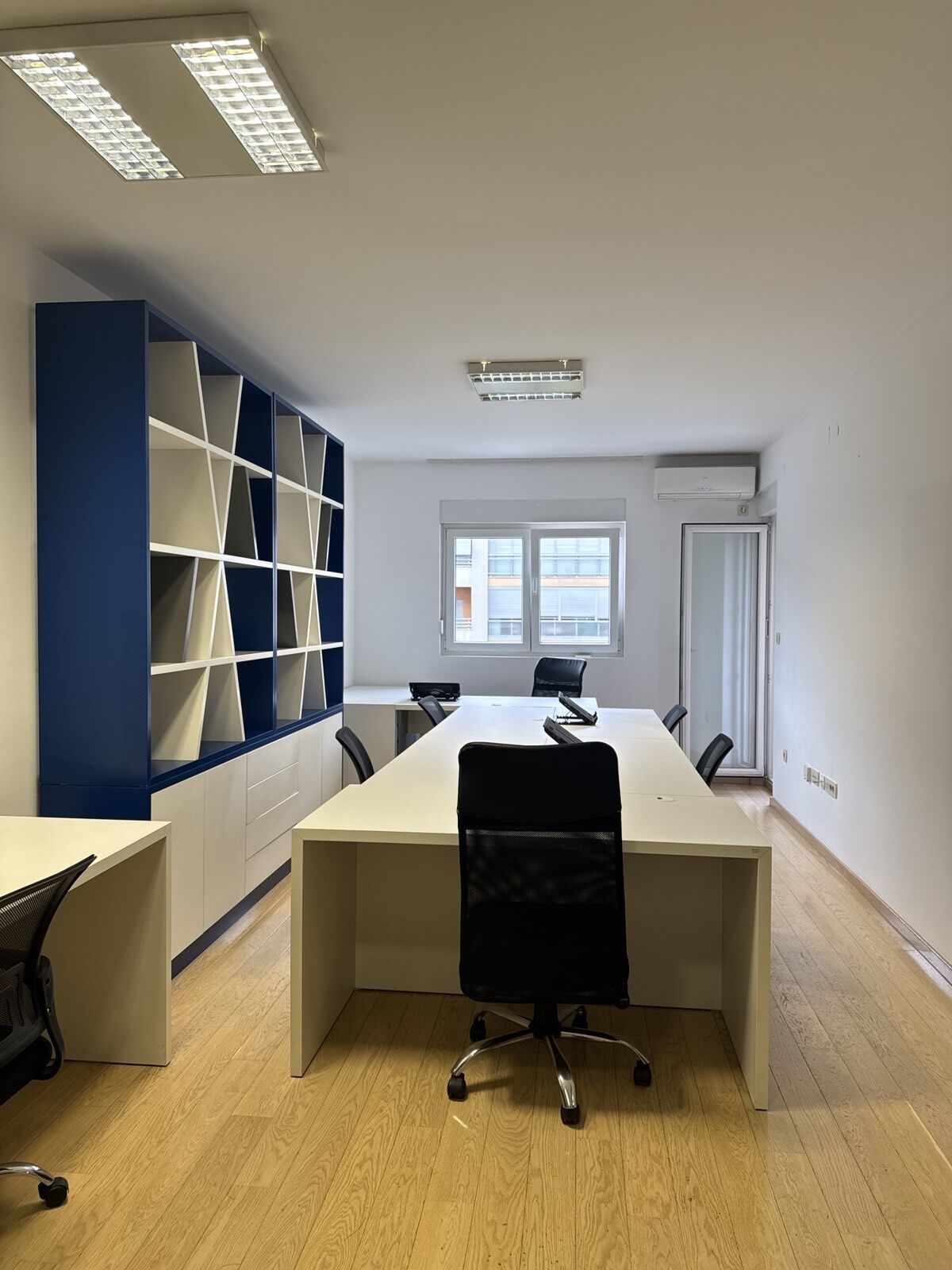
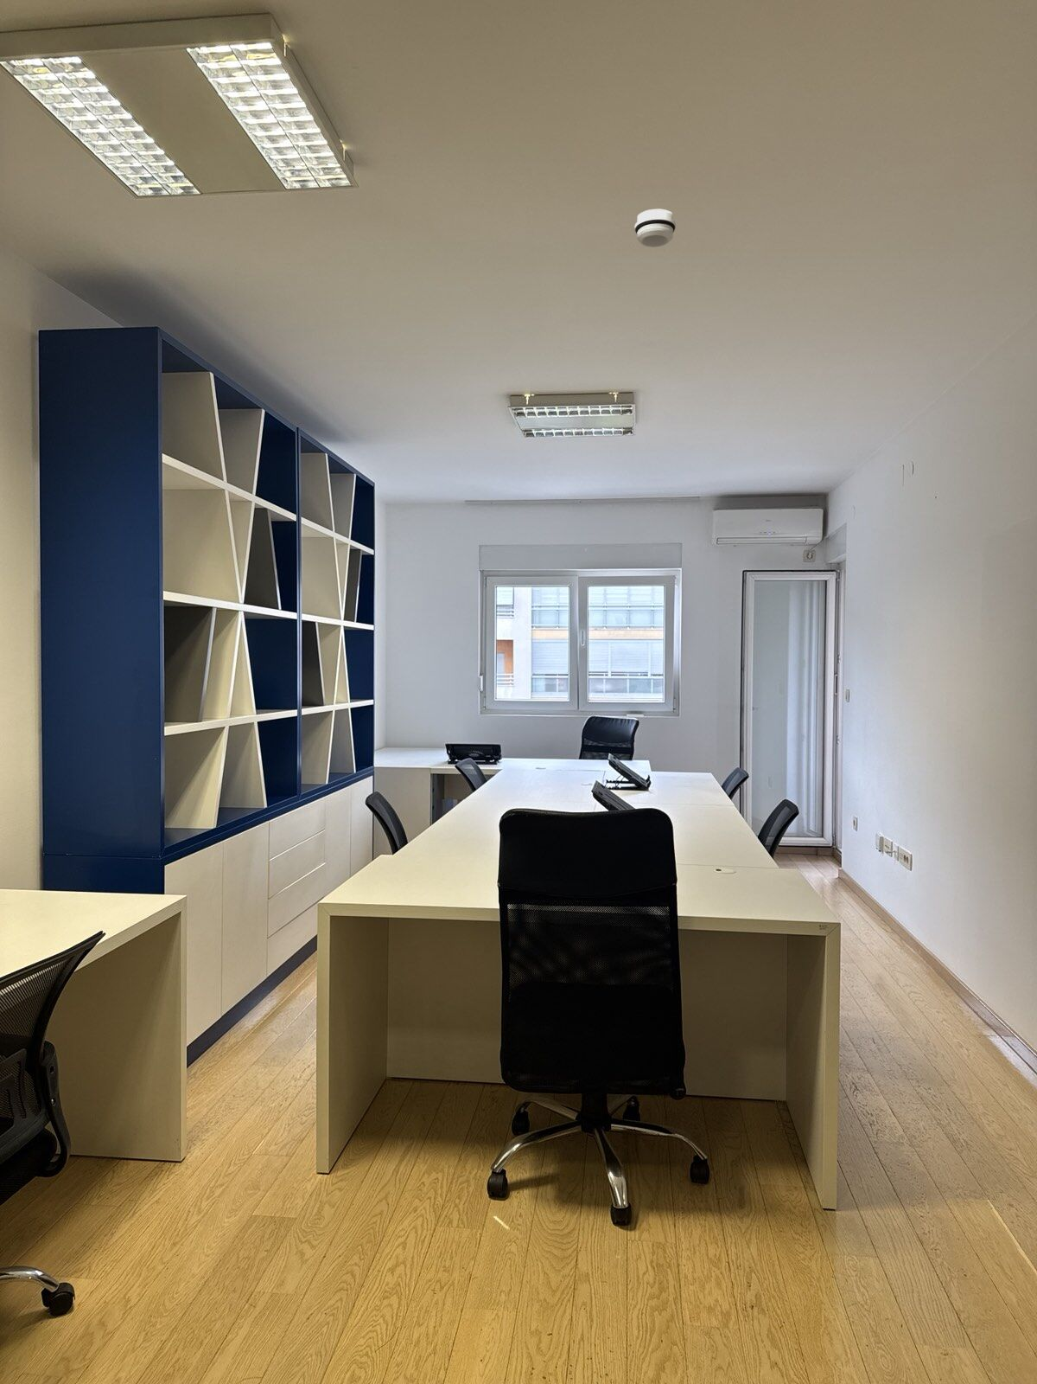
+ smoke detector (655, 229)
